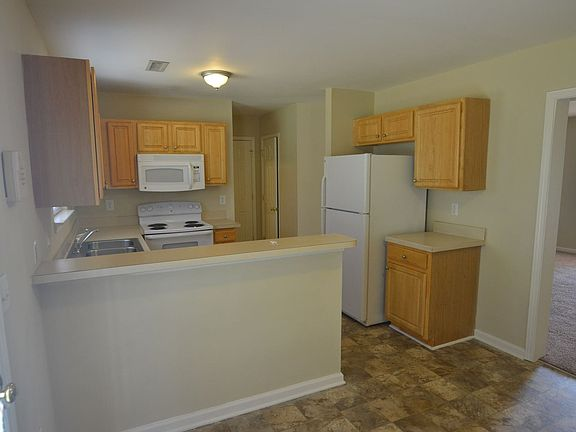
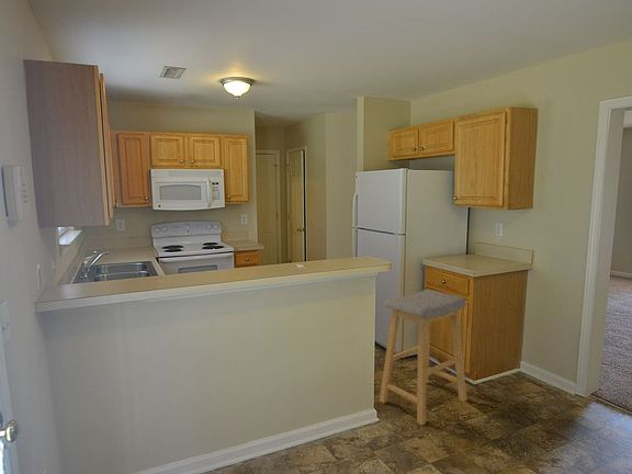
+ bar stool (424, 350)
